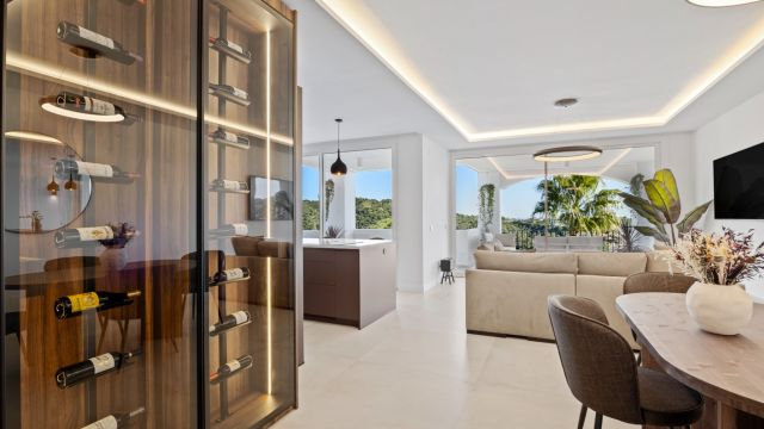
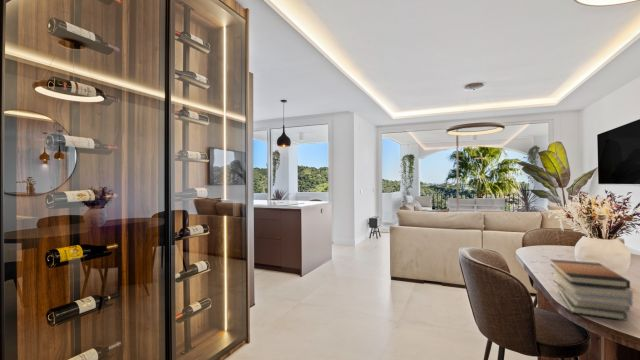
+ book stack (587, 286)
